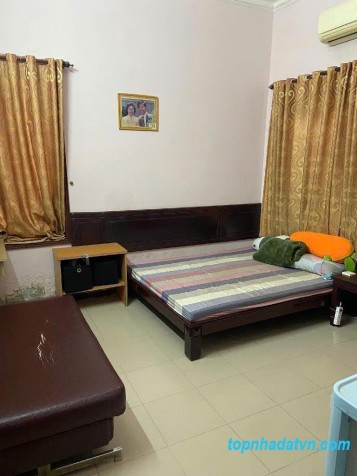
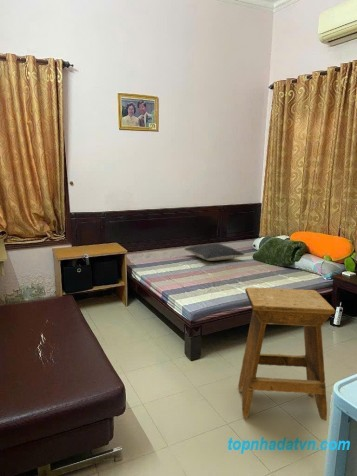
+ stool (283, 355)
+ pillow (213, 251)
